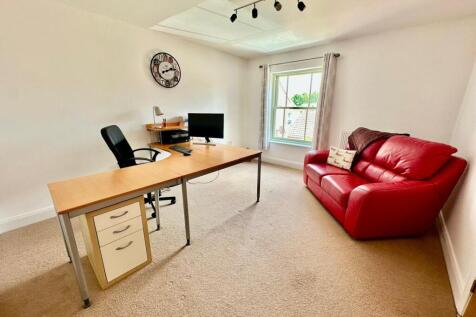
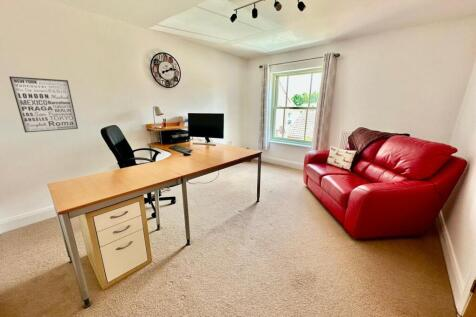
+ wall art (47, 105)
